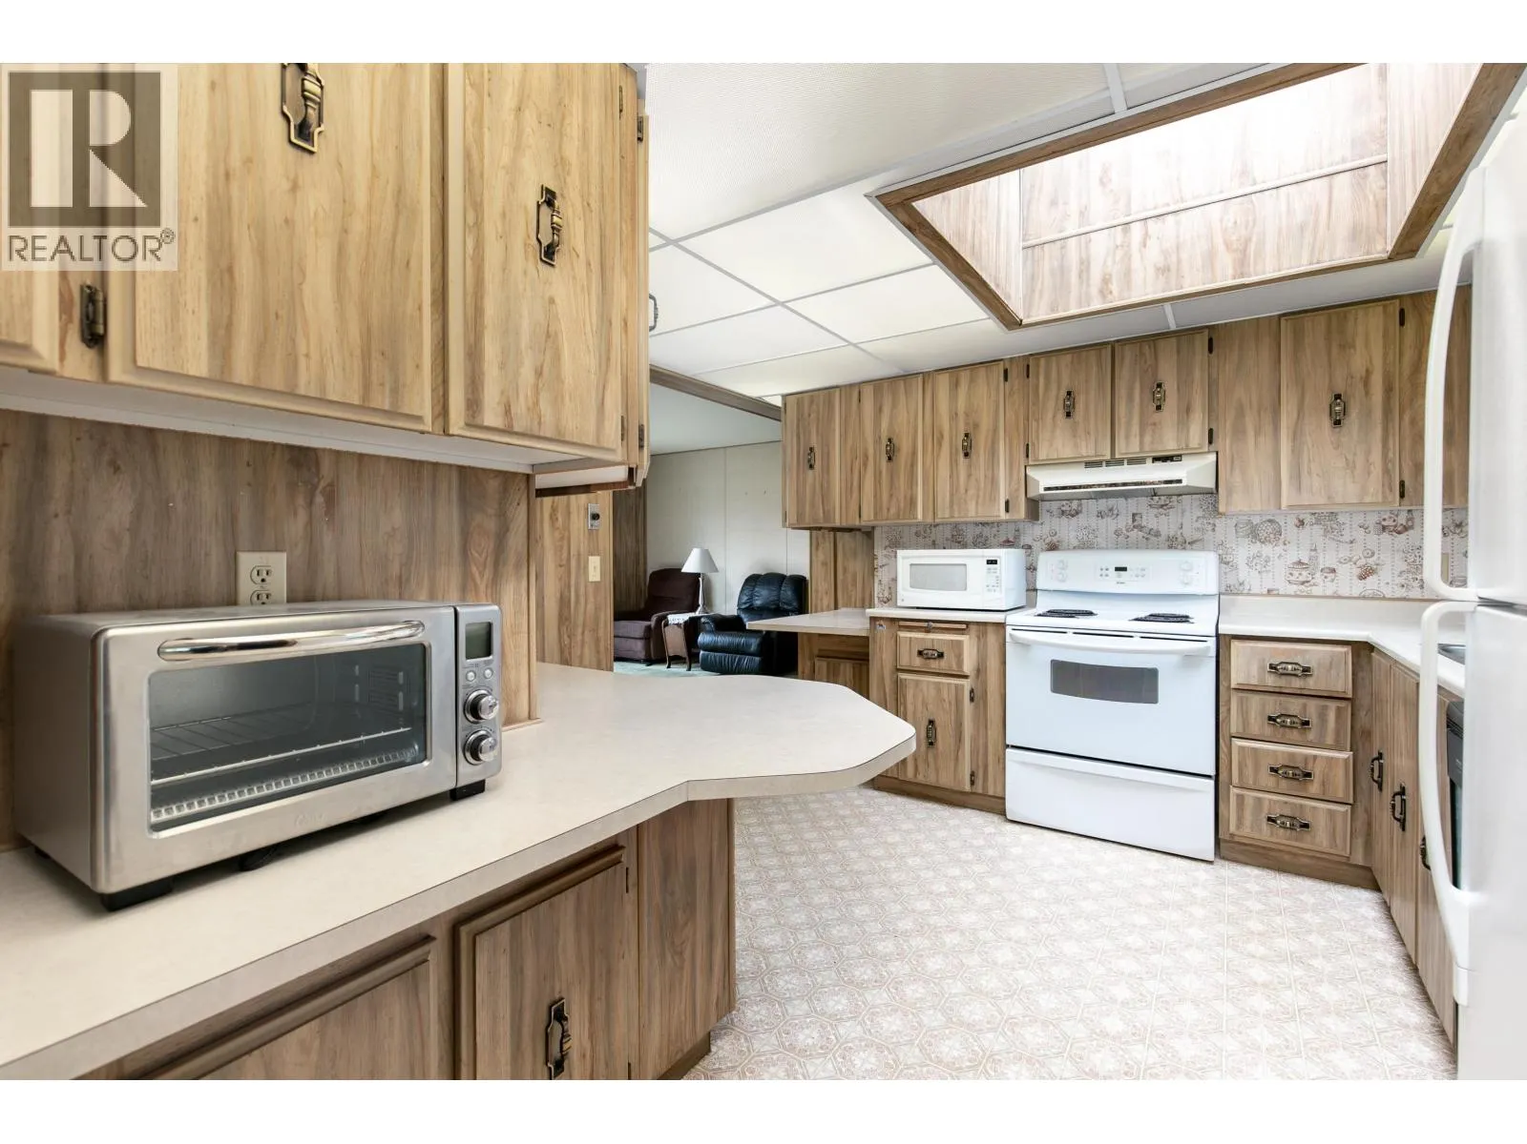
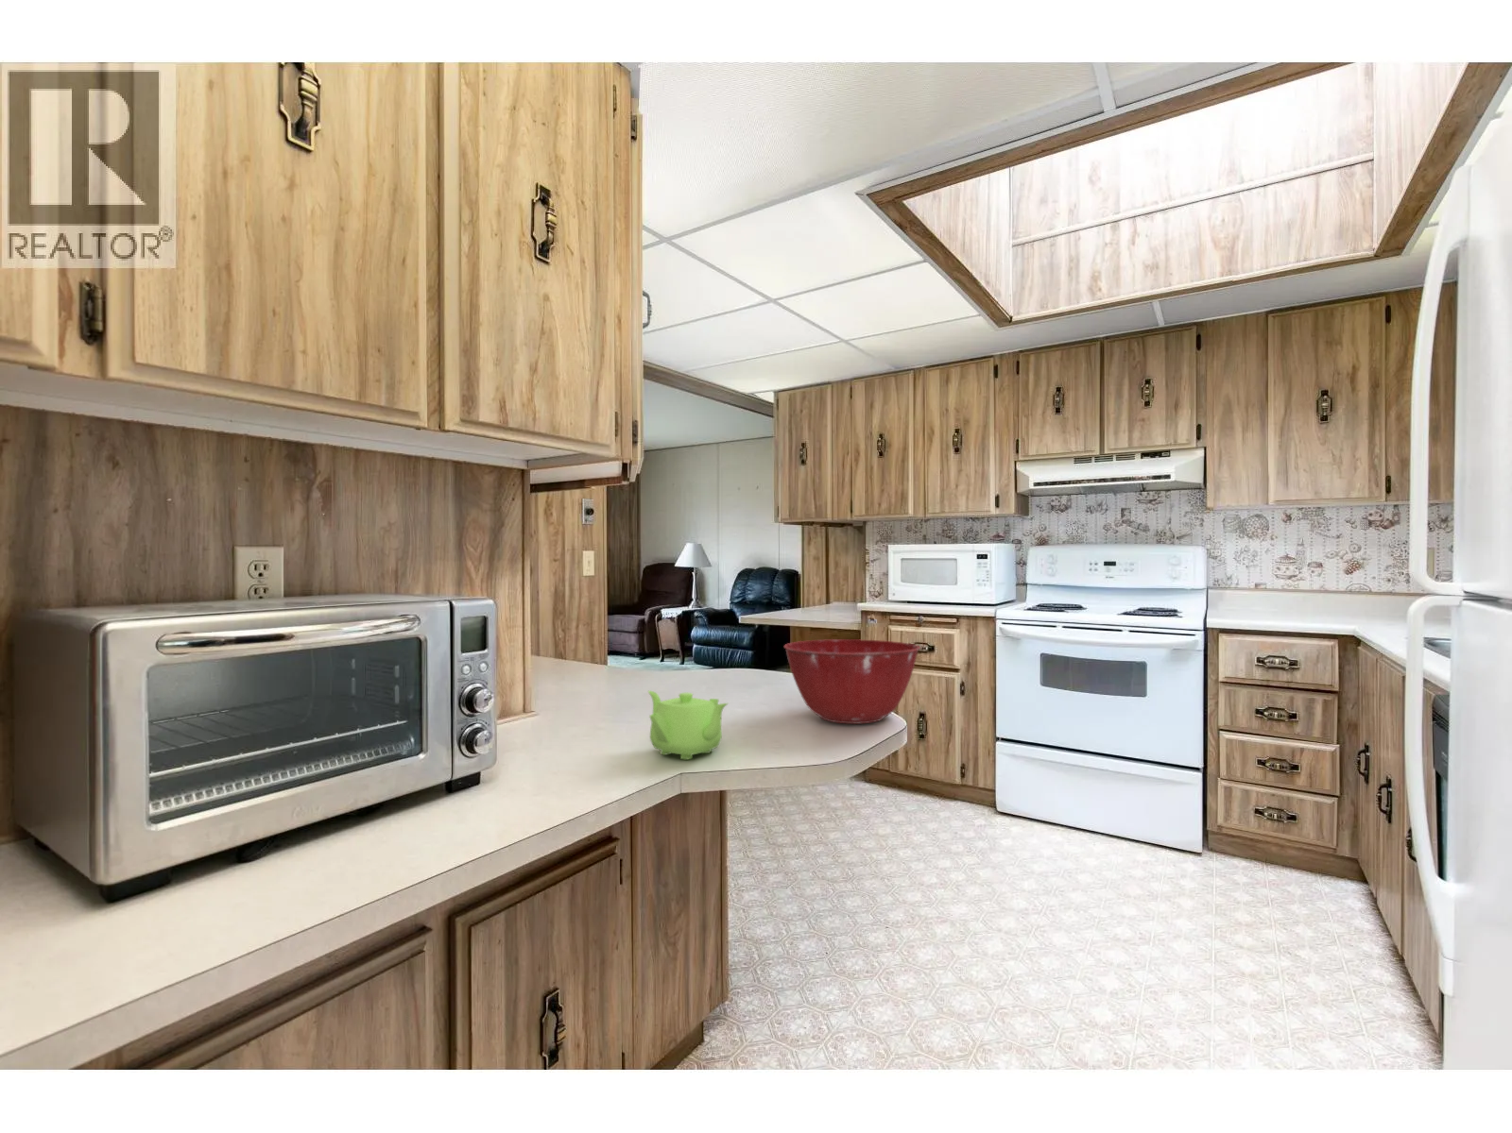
+ teakettle (685, 722)
+ mixing bowl (850, 681)
